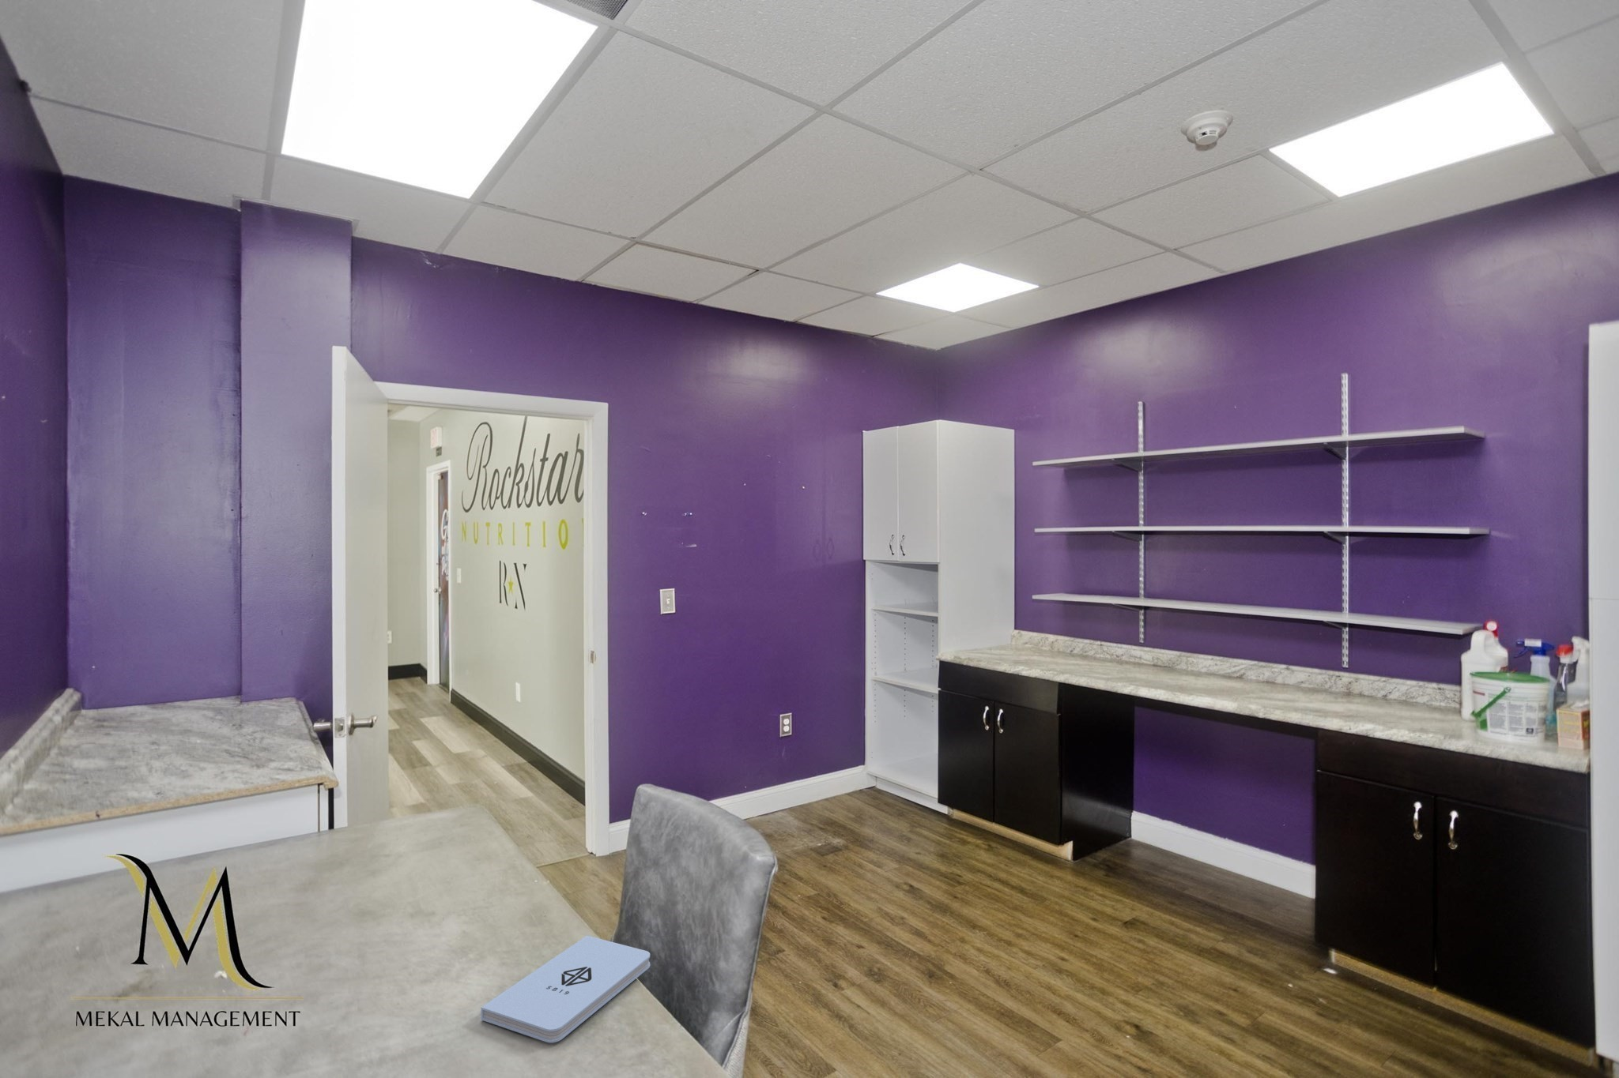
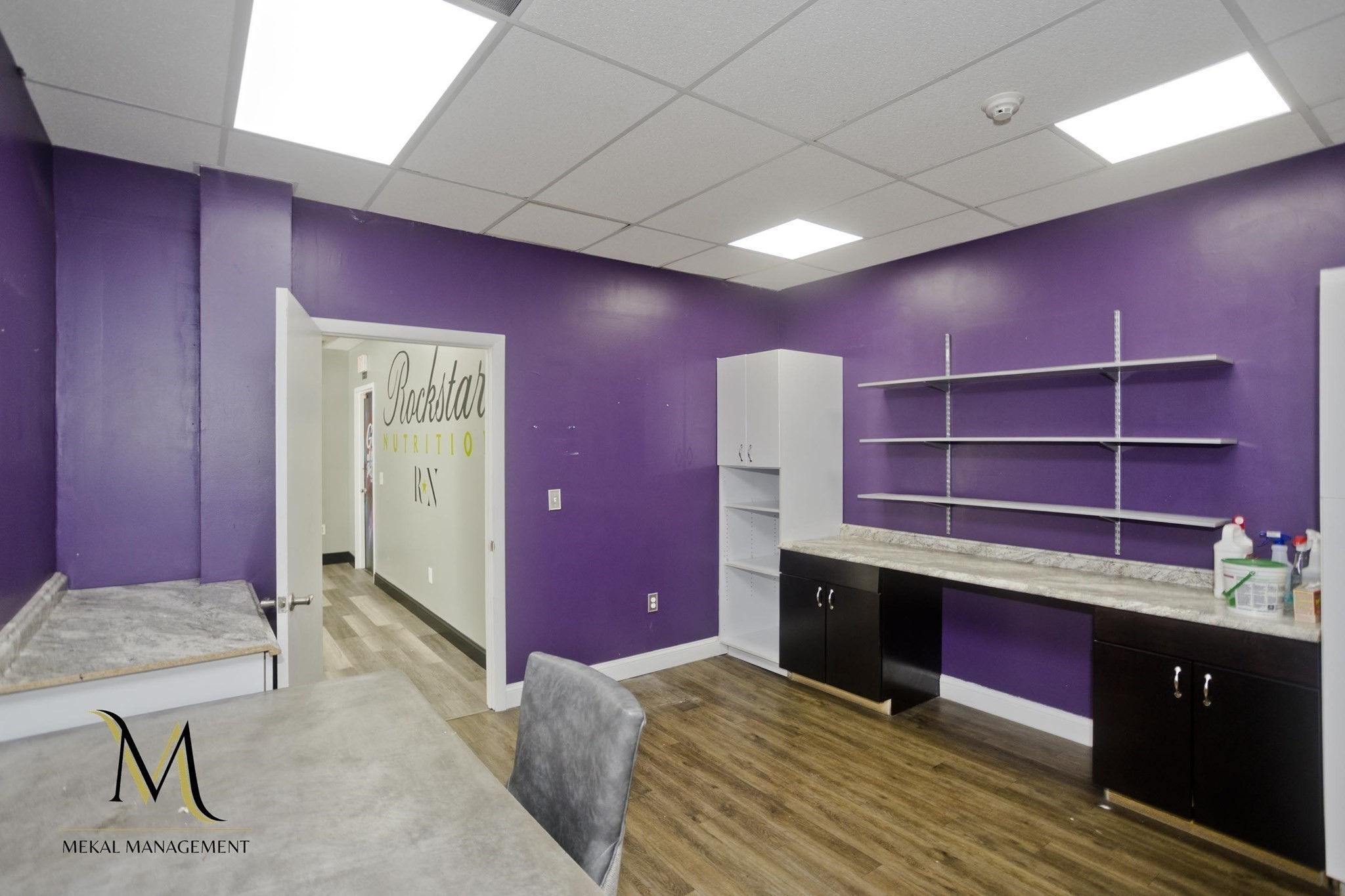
- notepad (572, 984)
